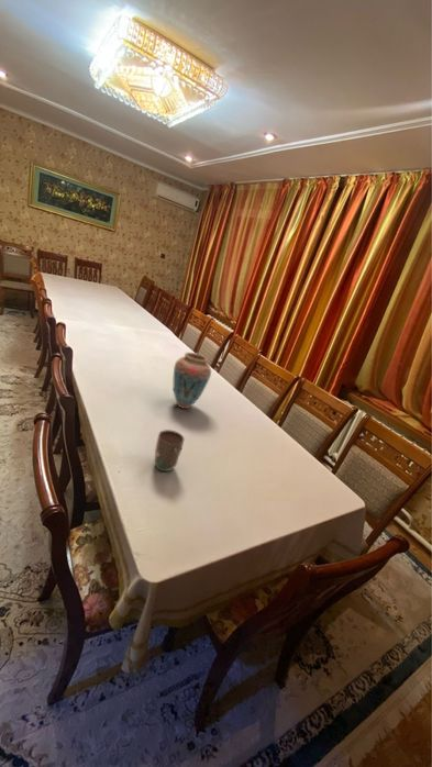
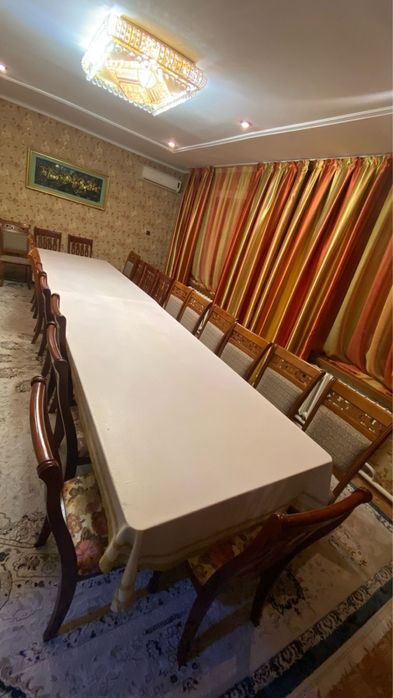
- vase (189, 381)
- mug (168, 455)
